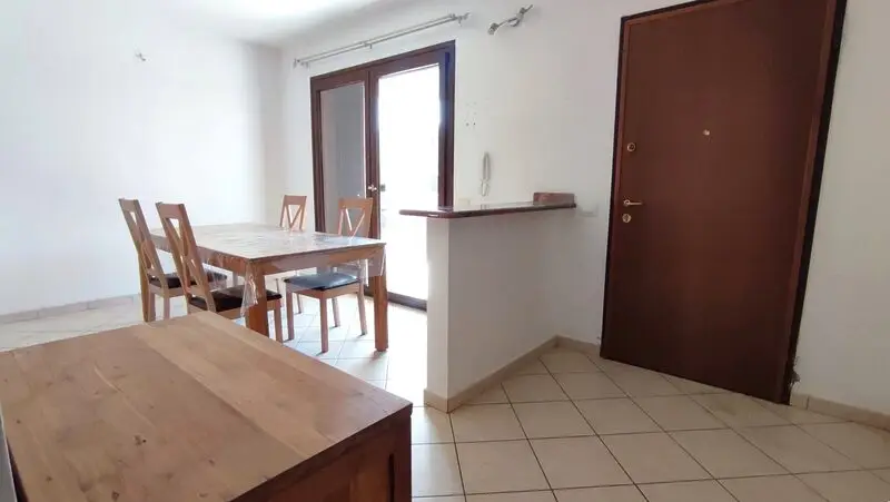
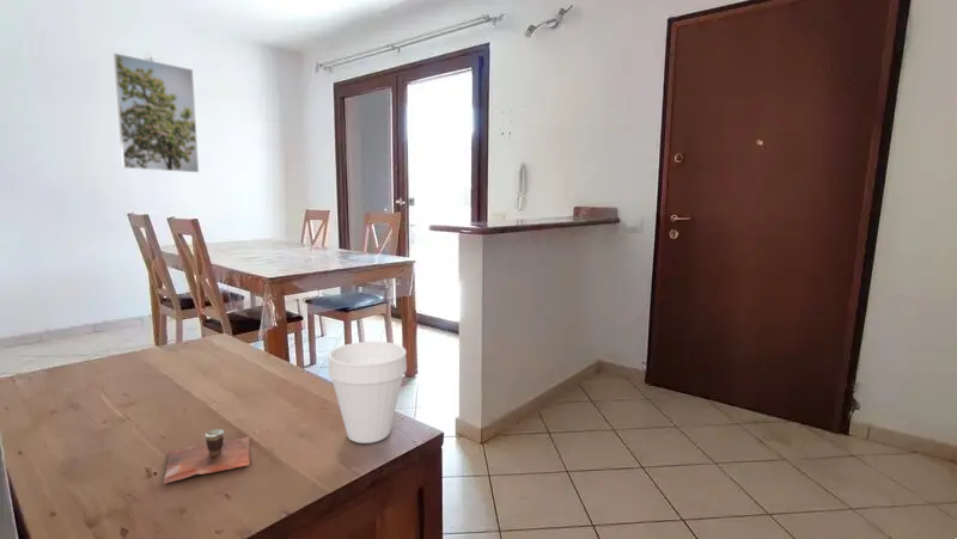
+ cup (368, 392)
+ cup (207, 447)
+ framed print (158, 116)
